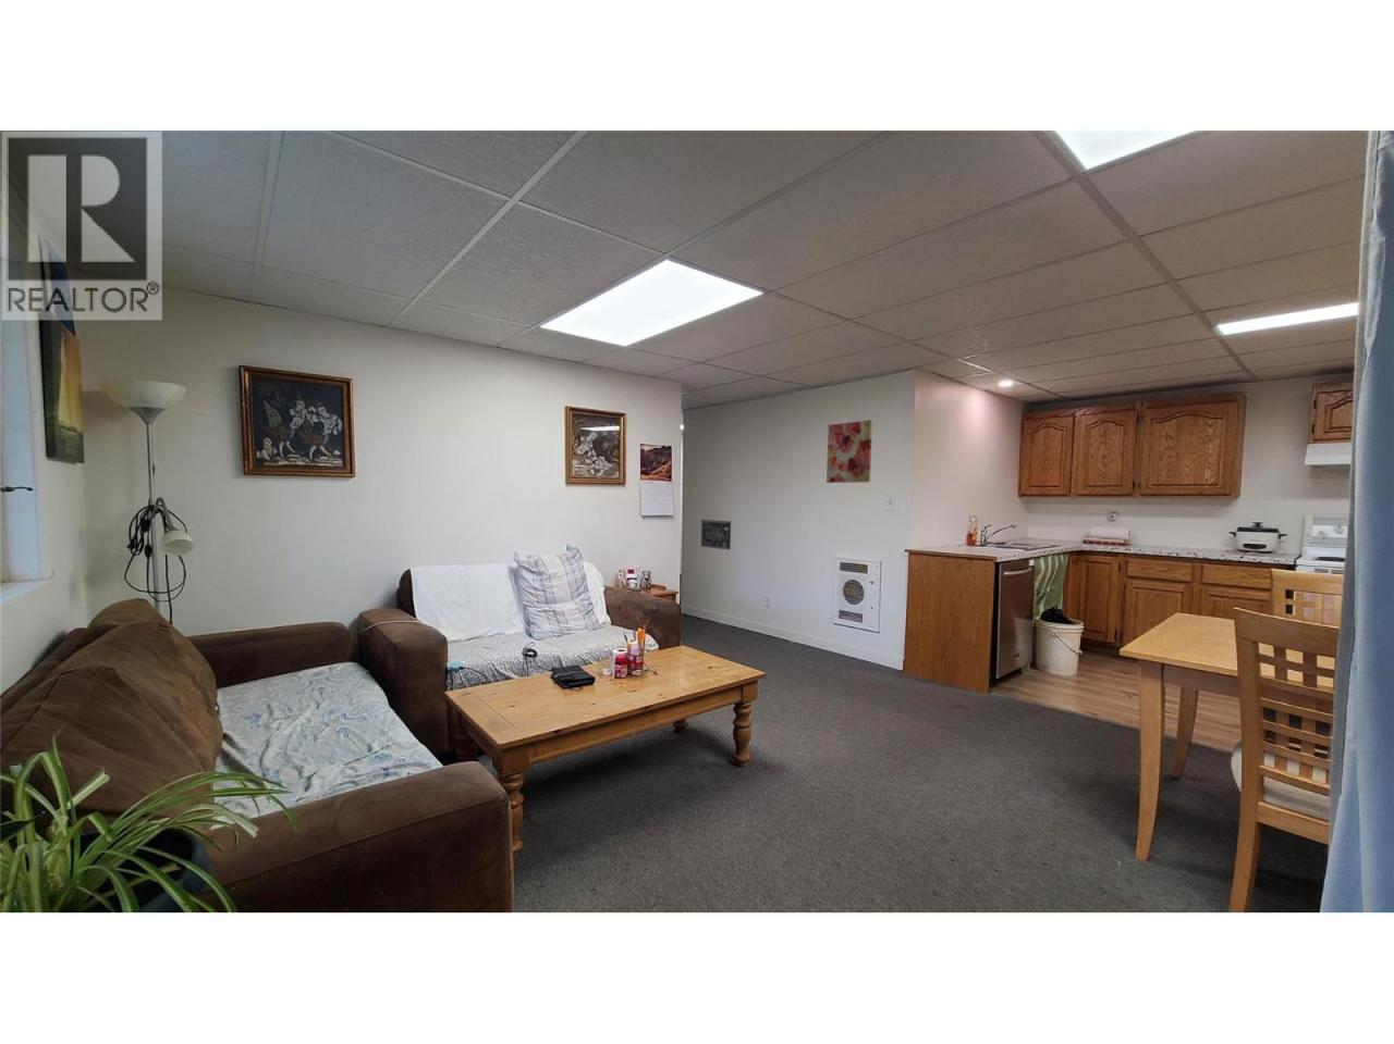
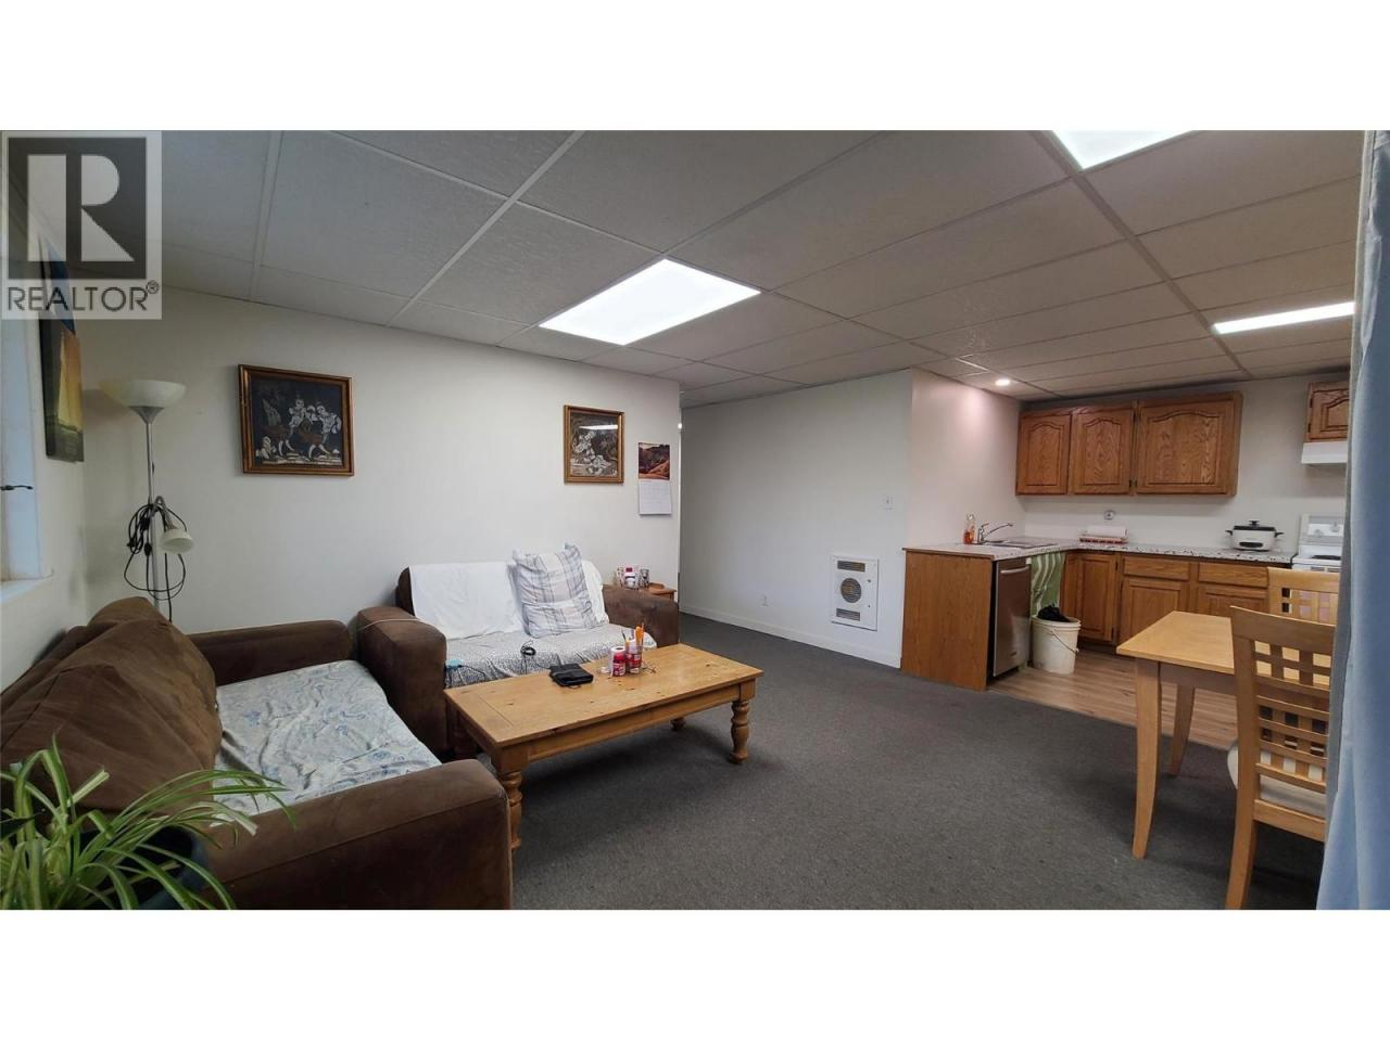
- wall art (716, 534)
- wall art (848, 453)
